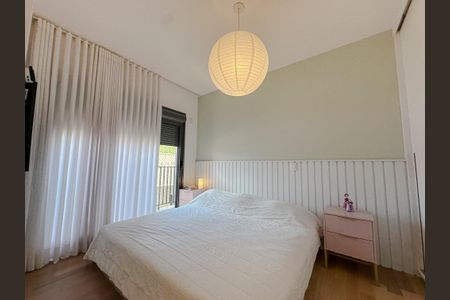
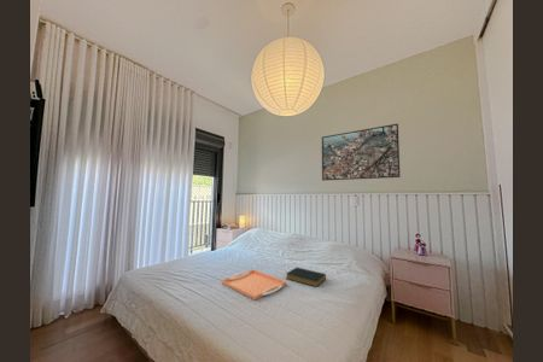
+ serving tray (253, 282)
+ hardback book (305, 275)
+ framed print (356, 154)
